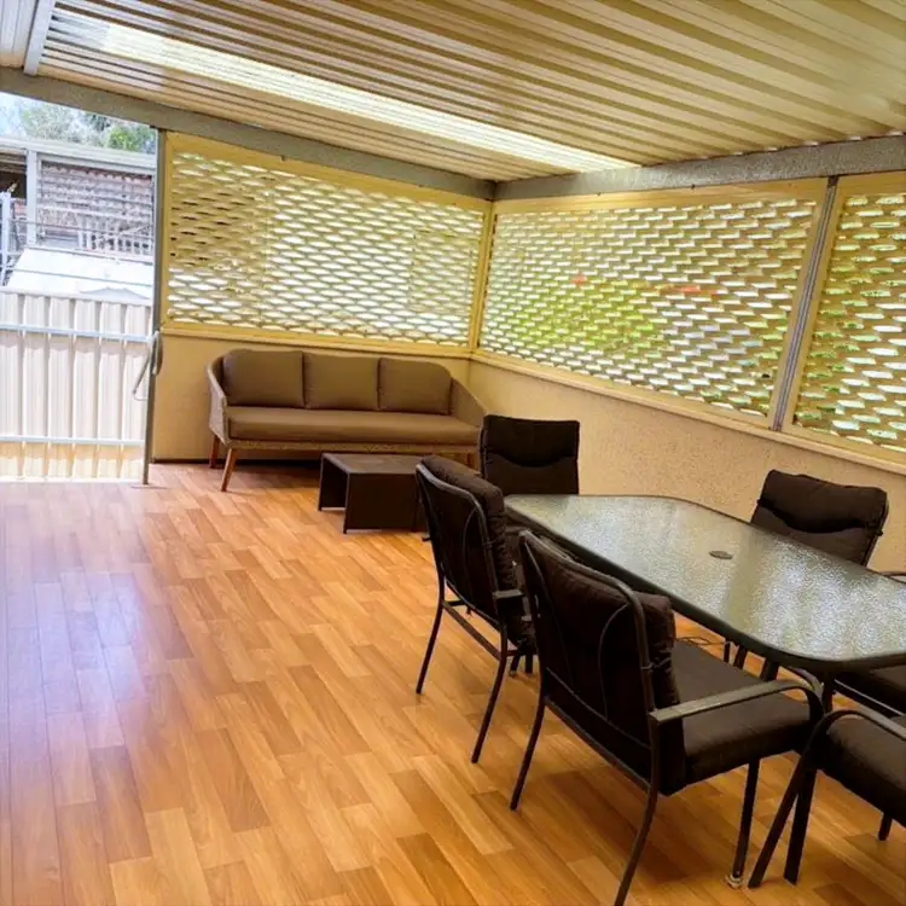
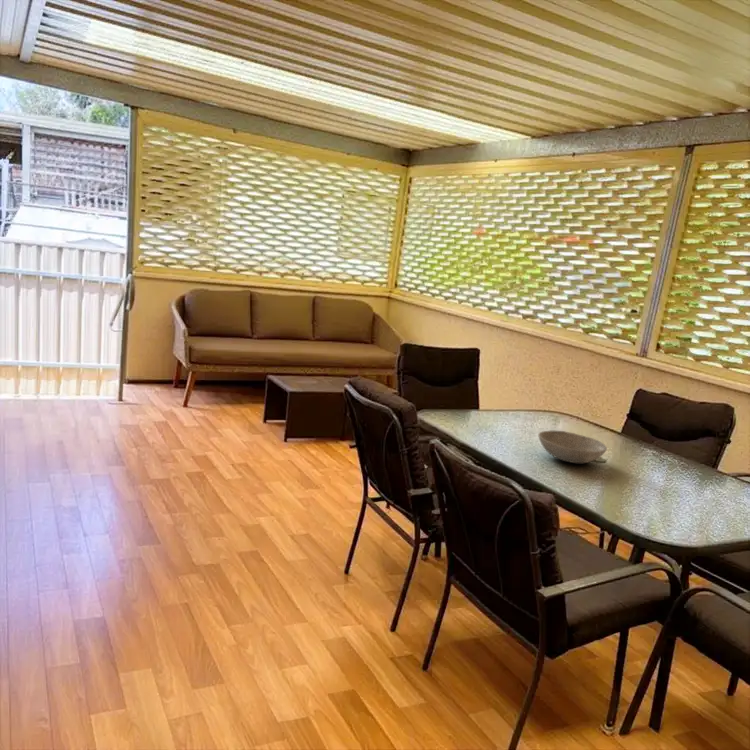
+ bowl (570, 449)
